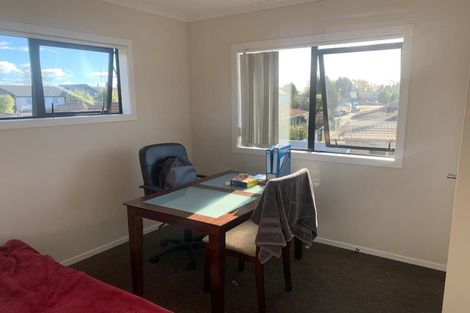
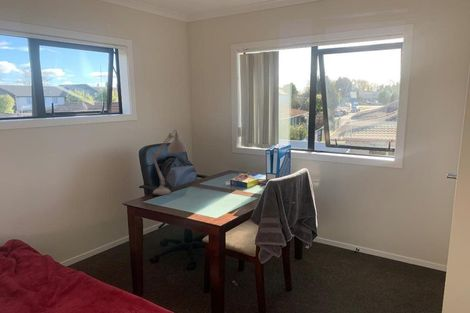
+ desk lamp (158, 167)
